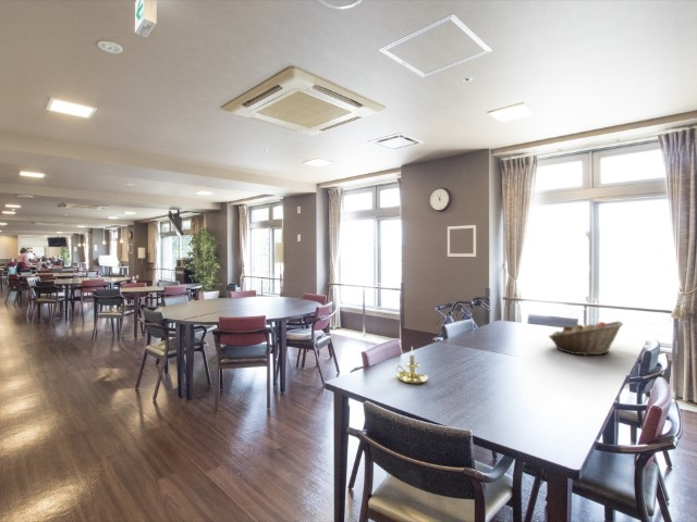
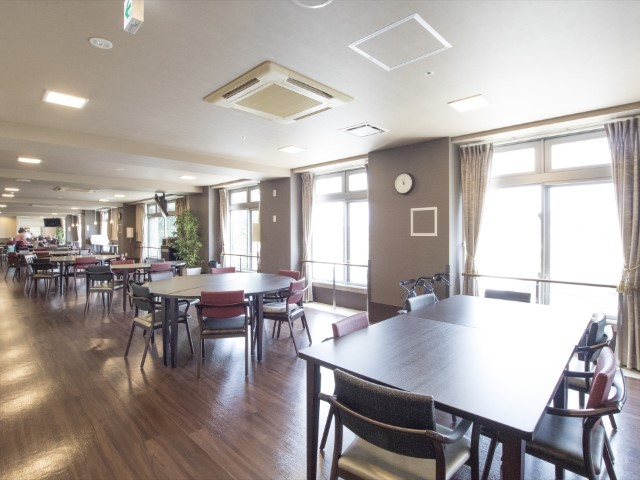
- fruit basket (585, 335)
- candle holder (409, 362)
